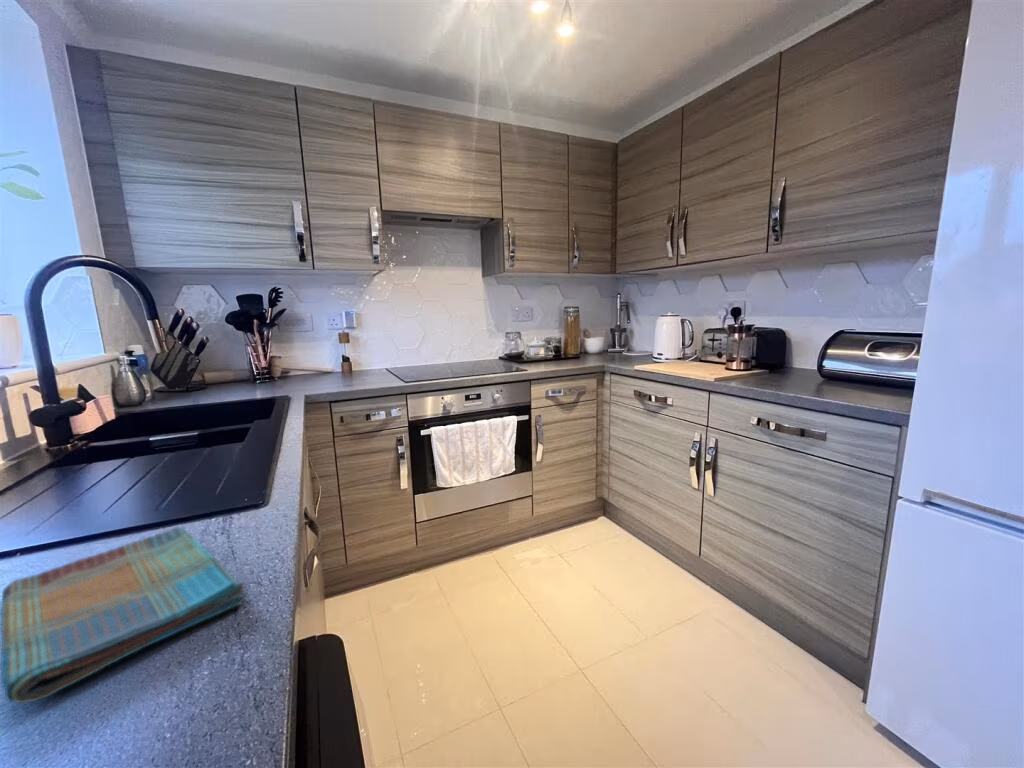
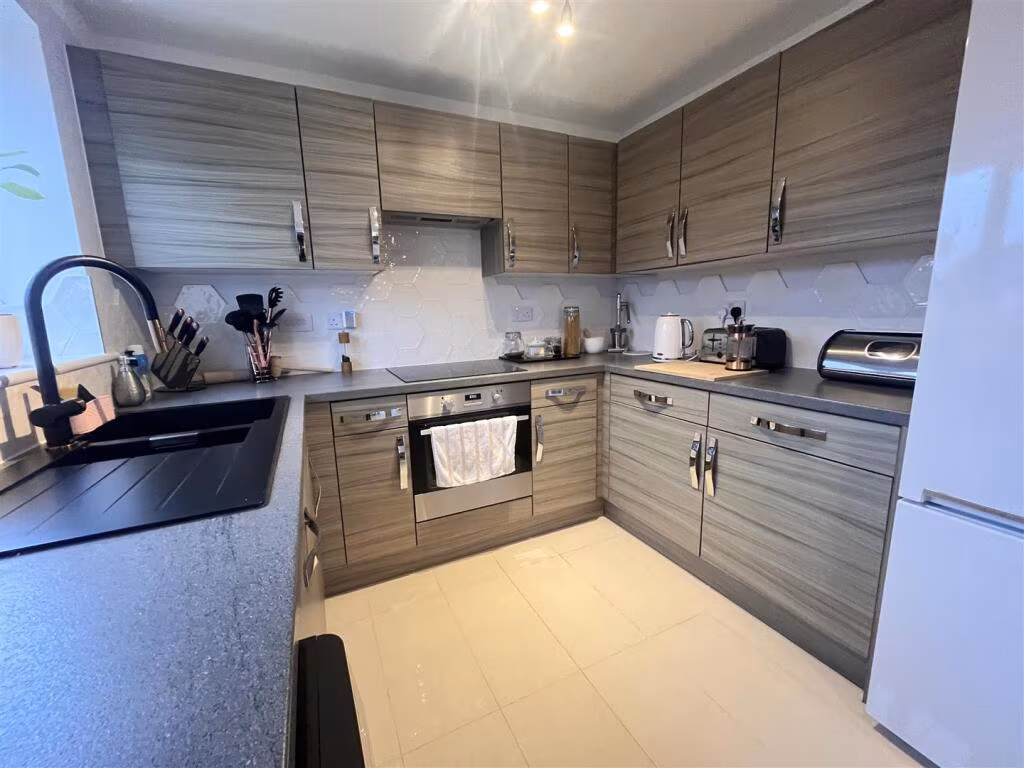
- dish towel (120, 590)
